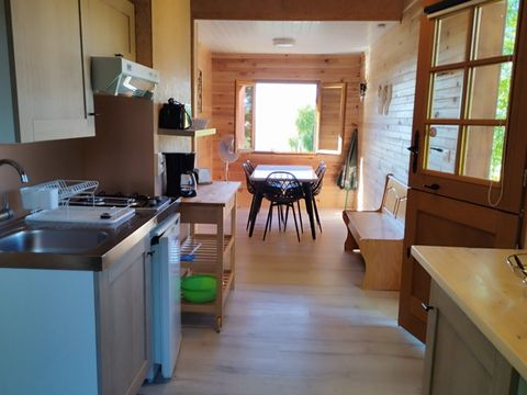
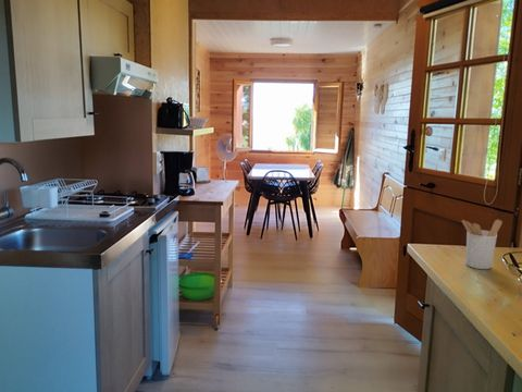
+ utensil holder (476, 242)
